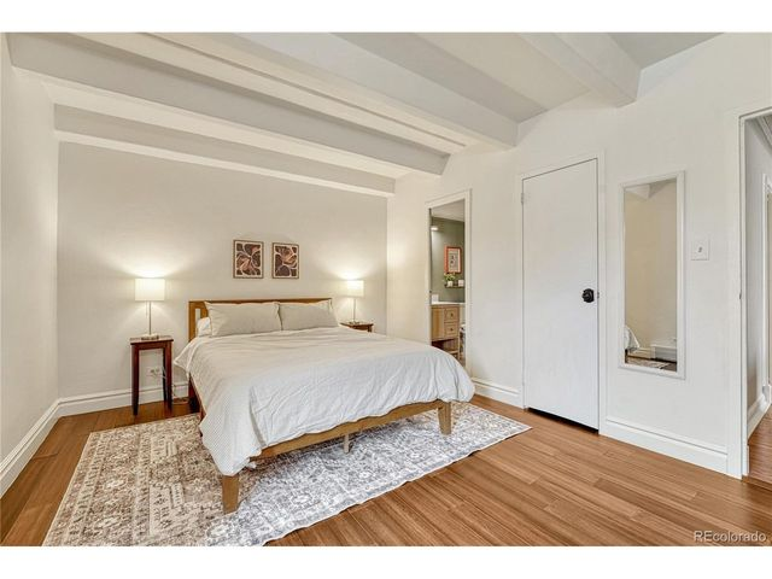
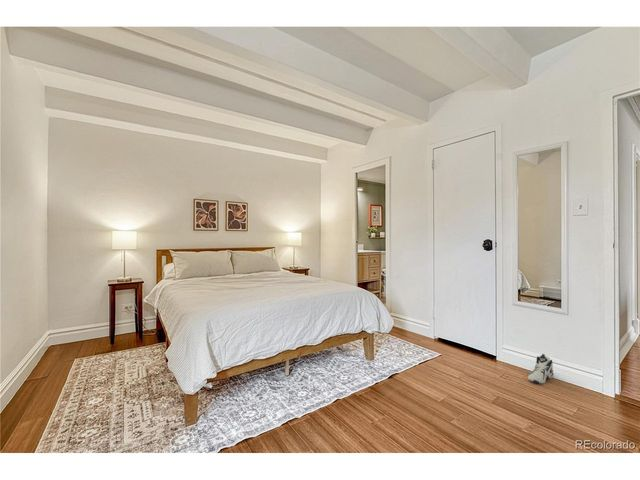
+ sneaker (540, 366)
